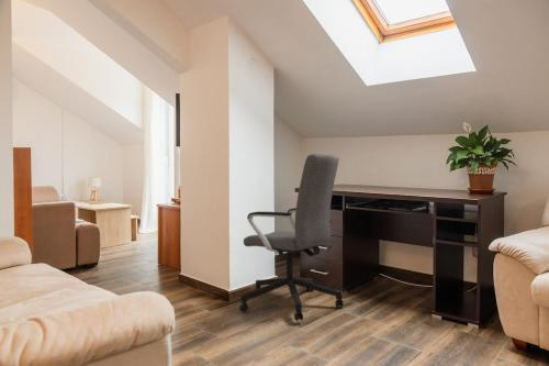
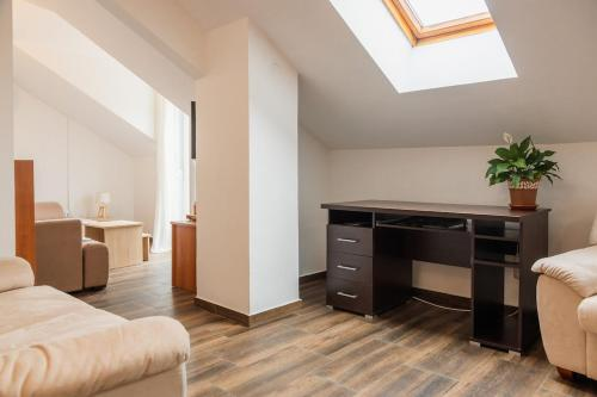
- office chair (289, 232)
